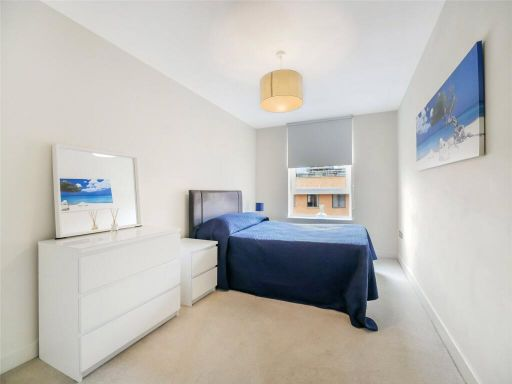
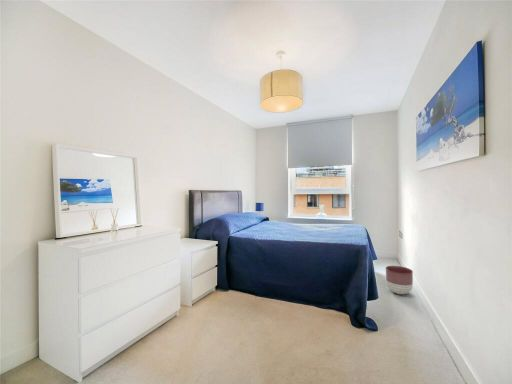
+ planter (399, 281)
